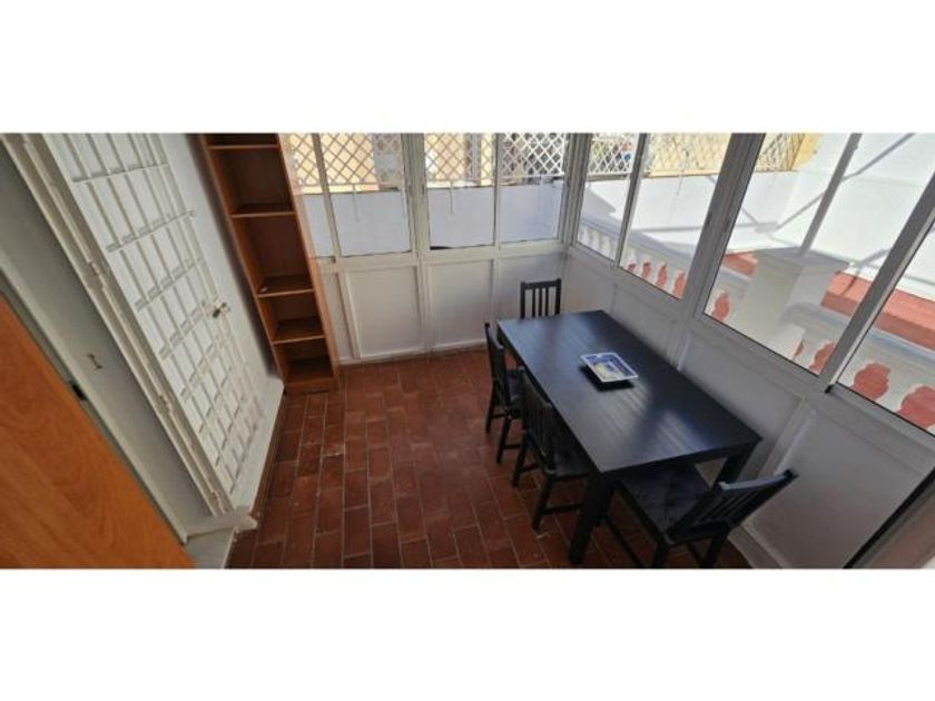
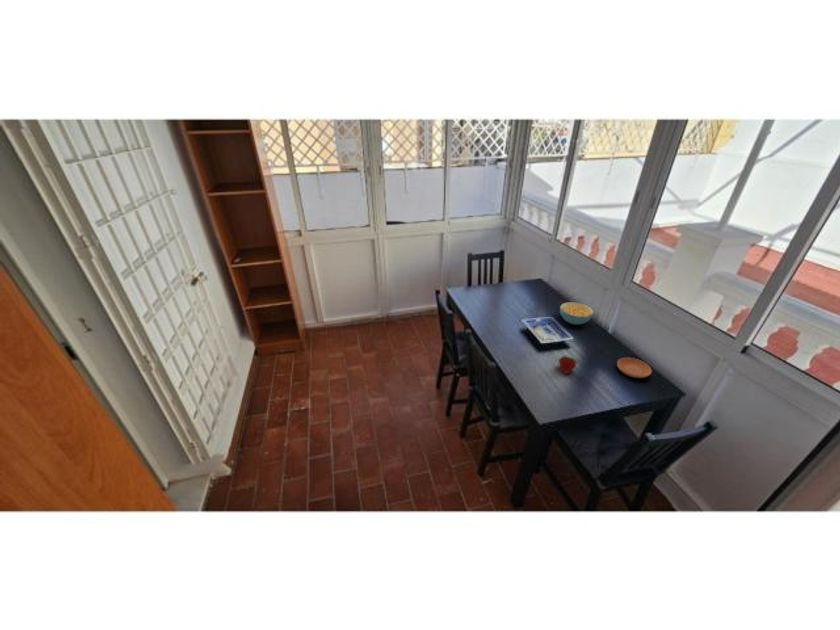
+ fruit (567, 362)
+ cereal bowl (575, 315)
+ saucer (633, 368)
